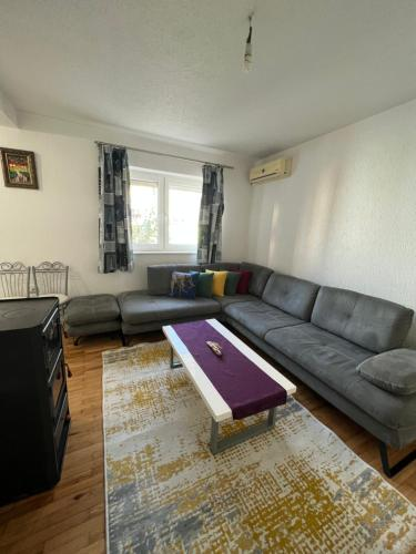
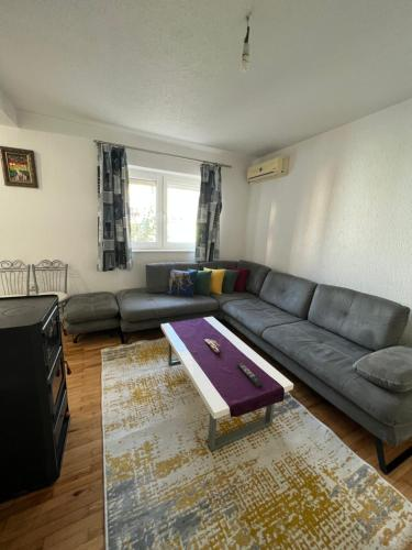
+ remote control (248, 373)
